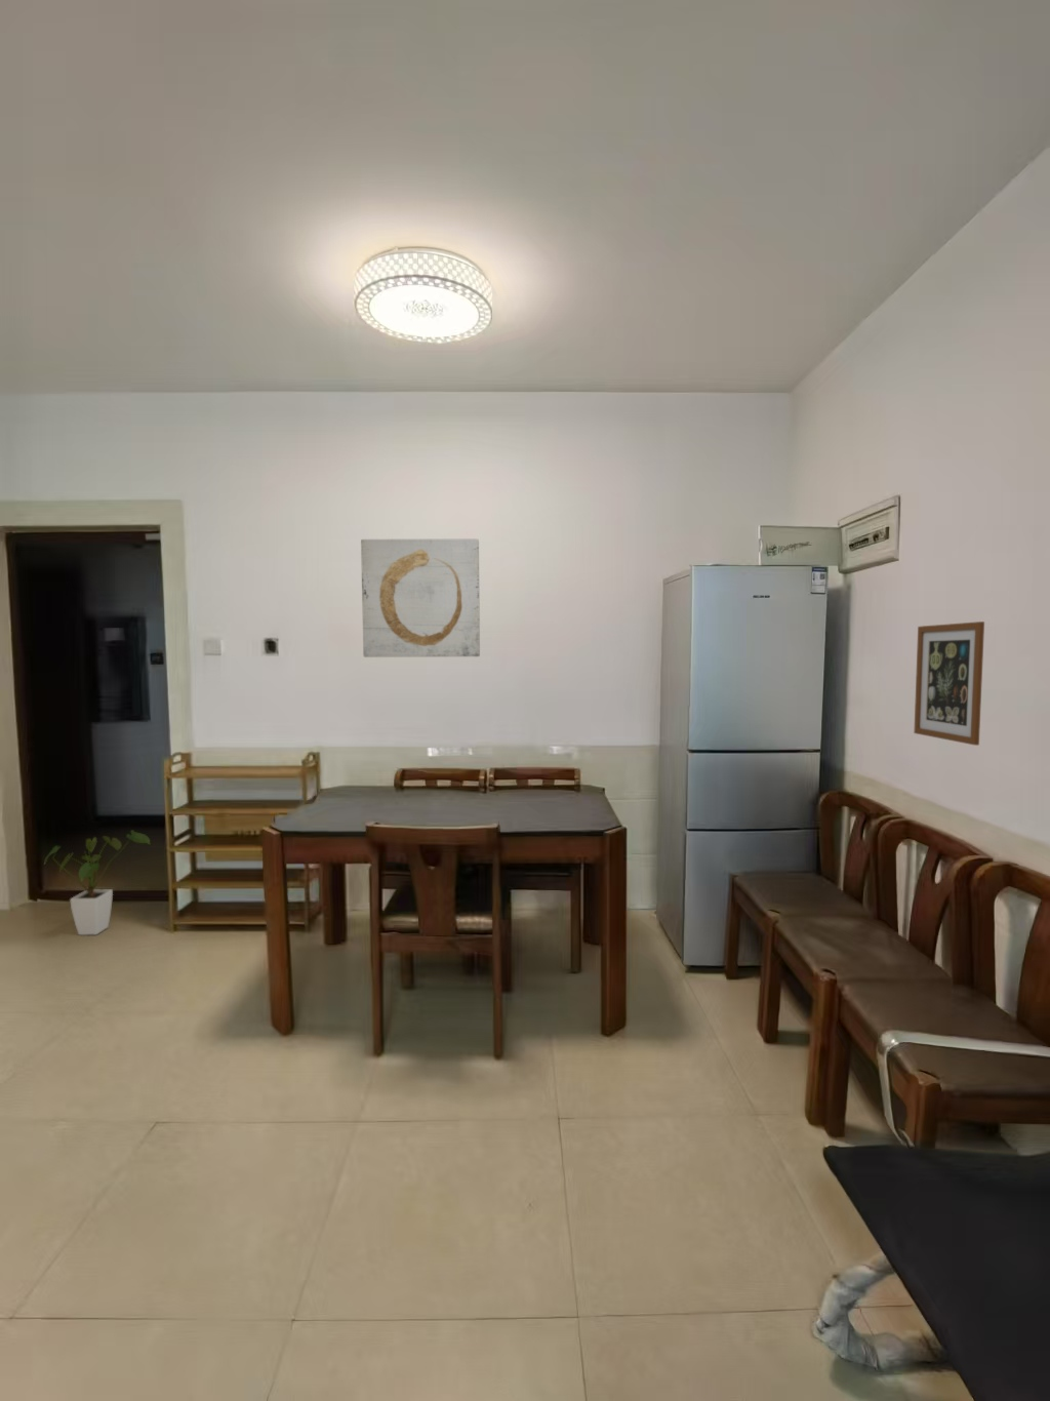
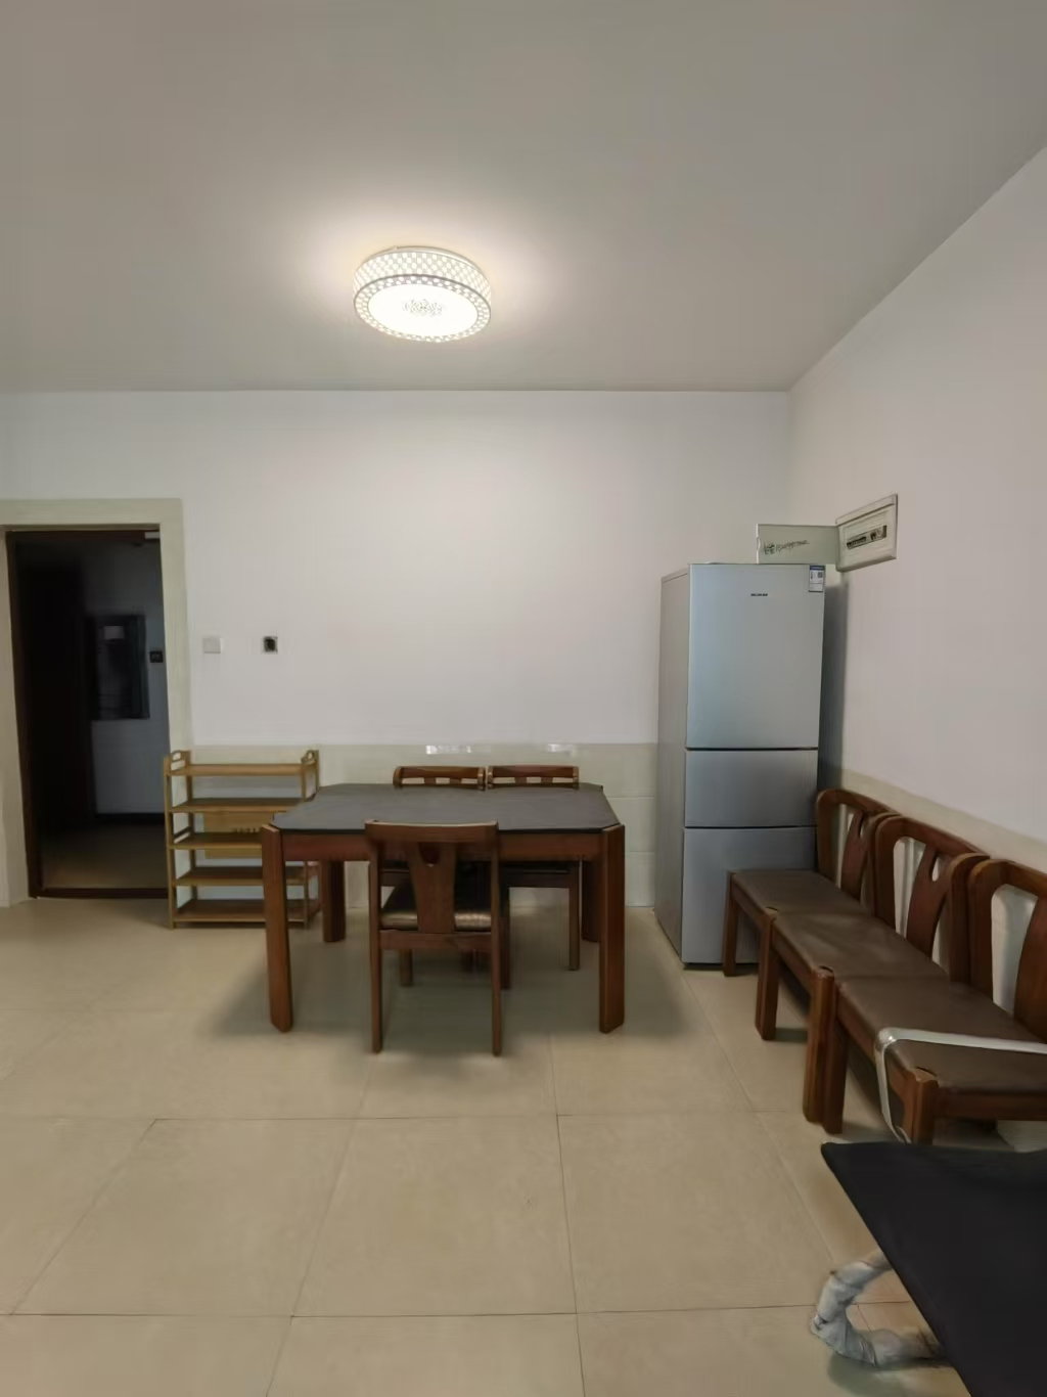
- wall art (946, 681)
- wall art (420, 598)
- house plant (96, 883)
